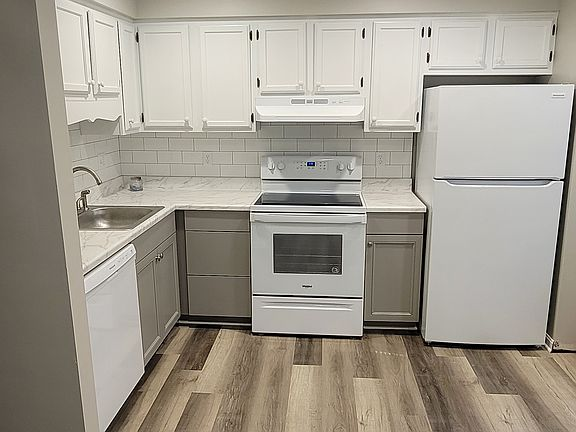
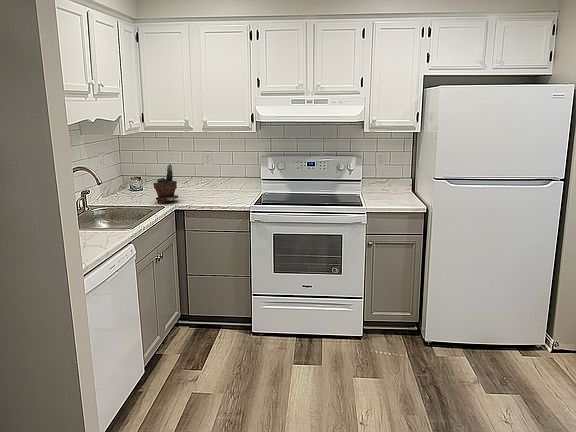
+ potted plant (165, 183)
